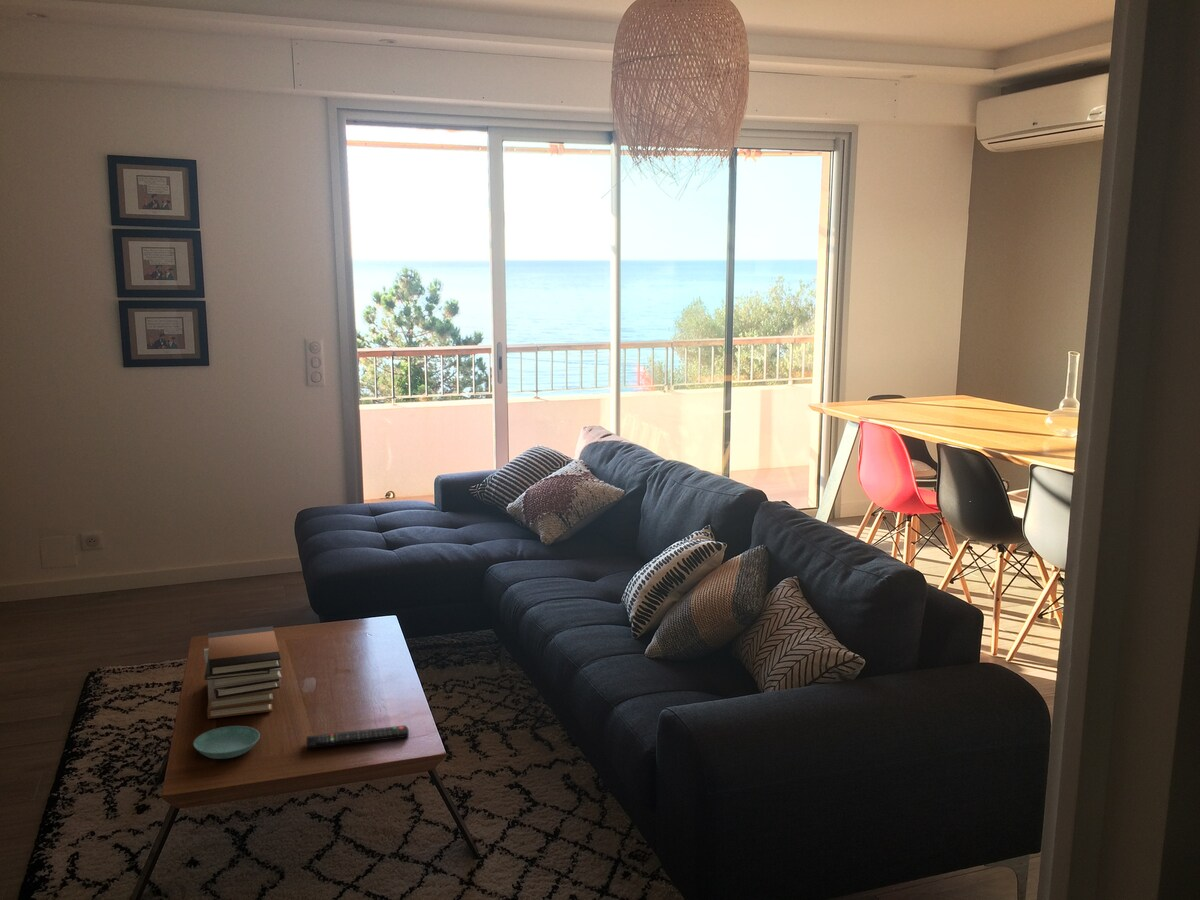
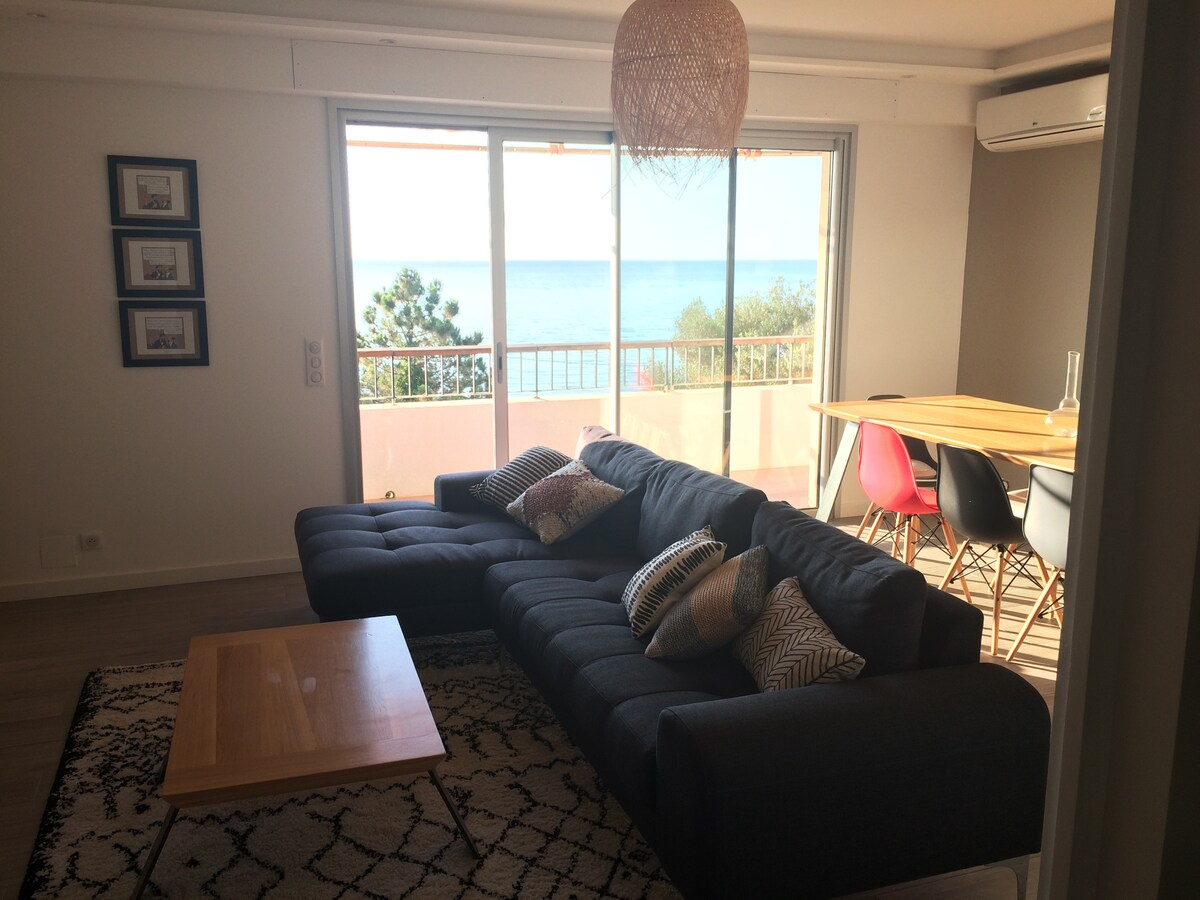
- book stack (242, 670)
- saucer (227, 743)
- remote control (358, 737)
